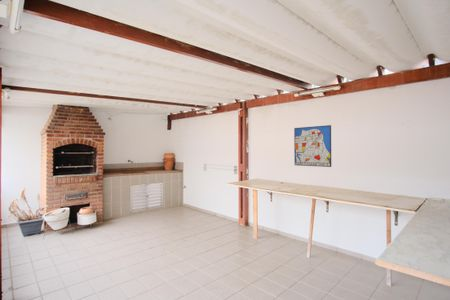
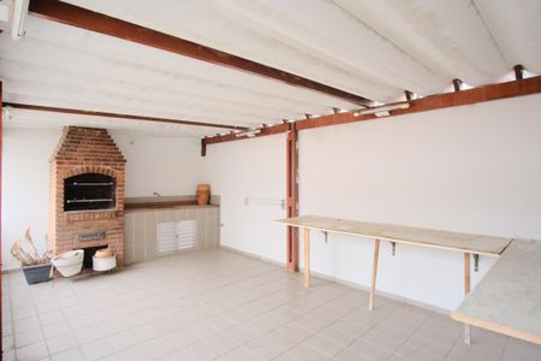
- wall art (311, 146)
